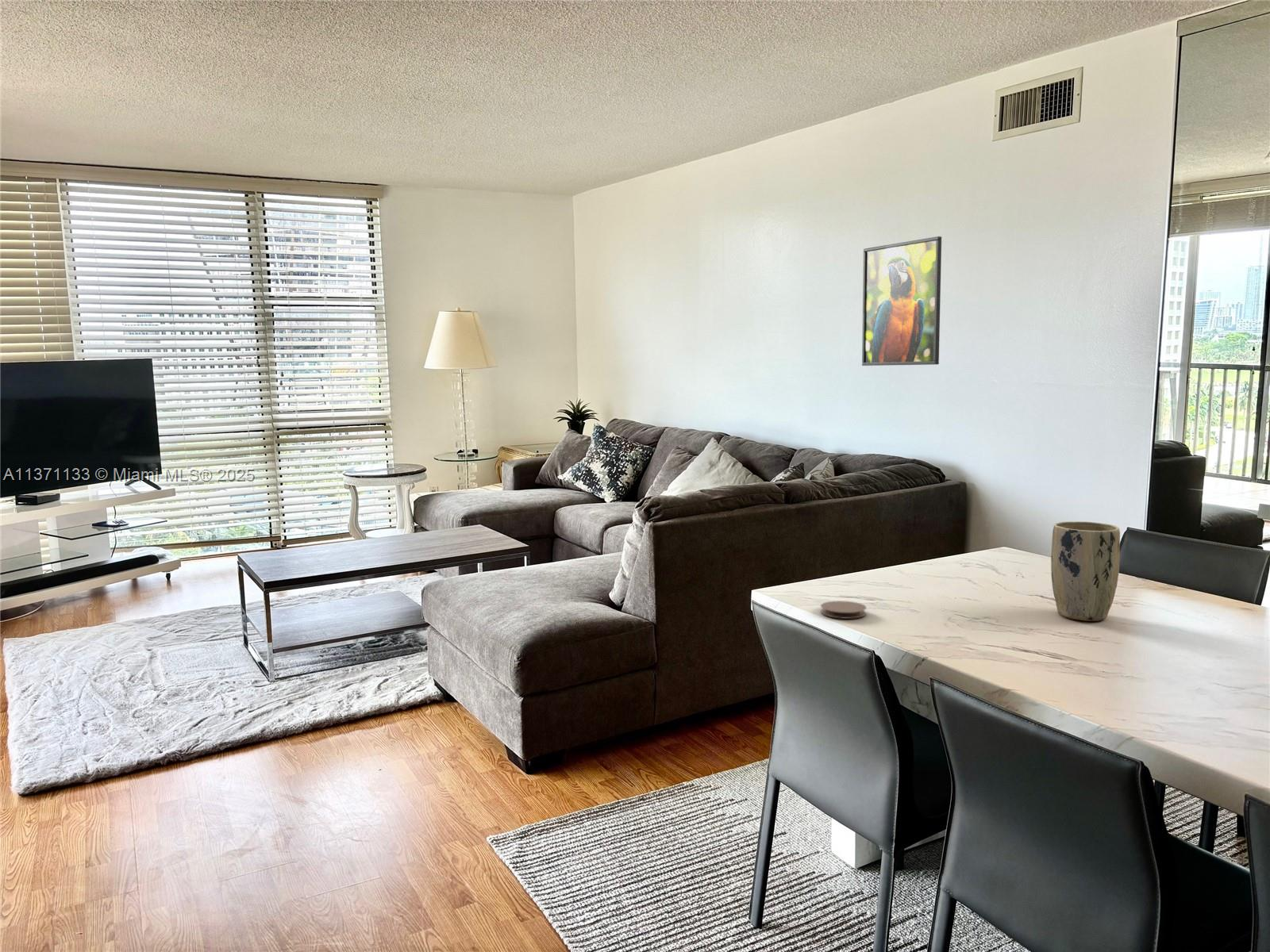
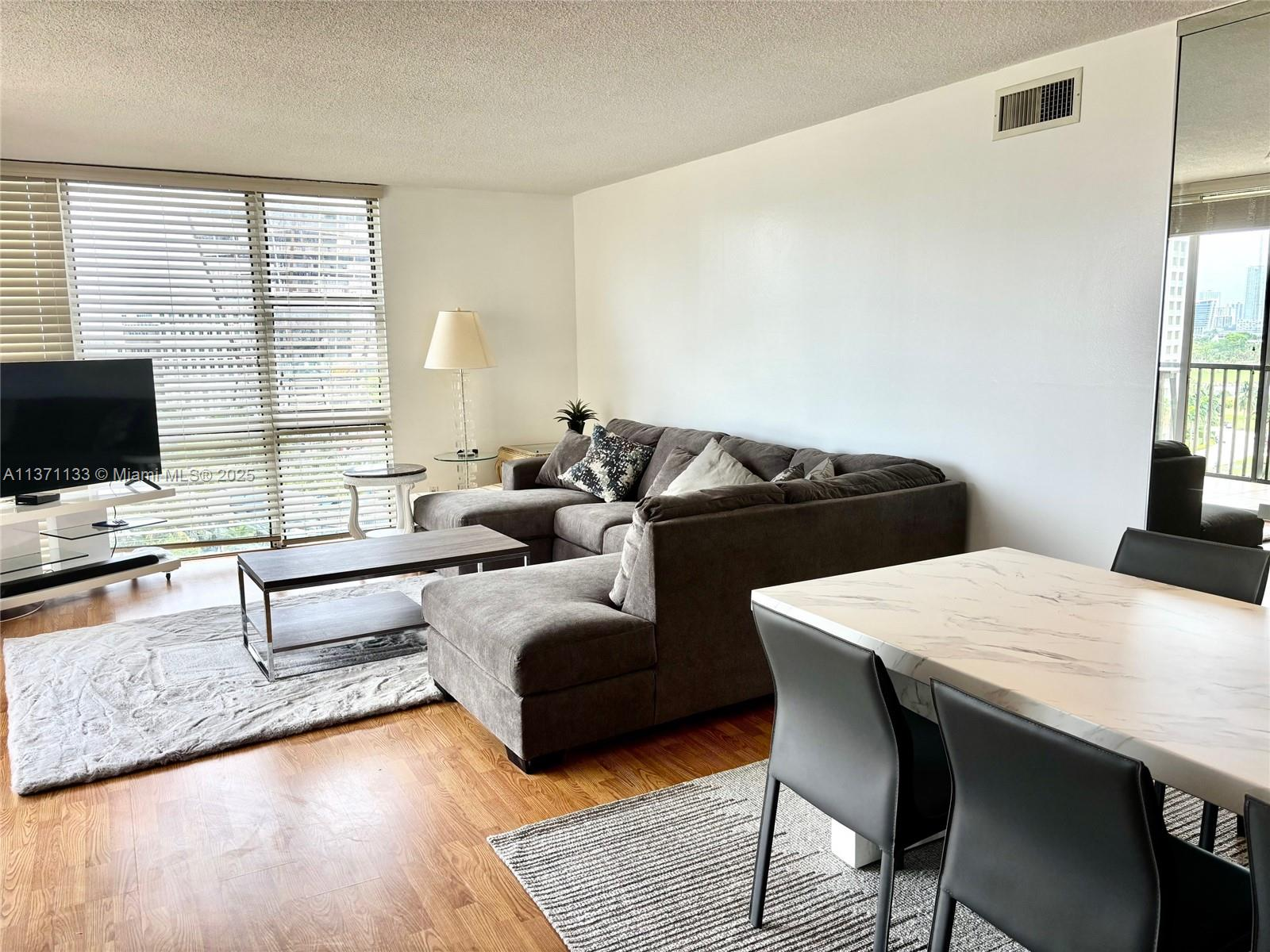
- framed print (899, 304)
- coaster (843, 609)
- plant pot (1083, 570)
